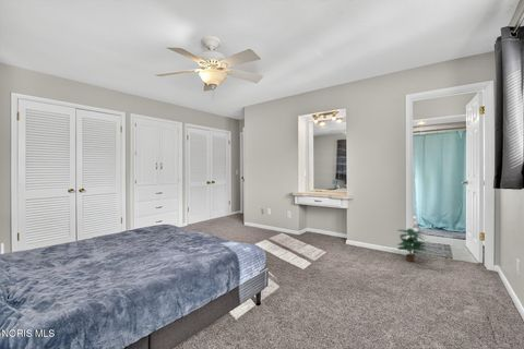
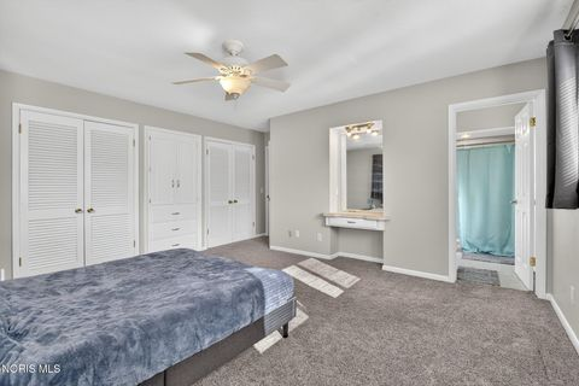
- potted plant (410, 245)
